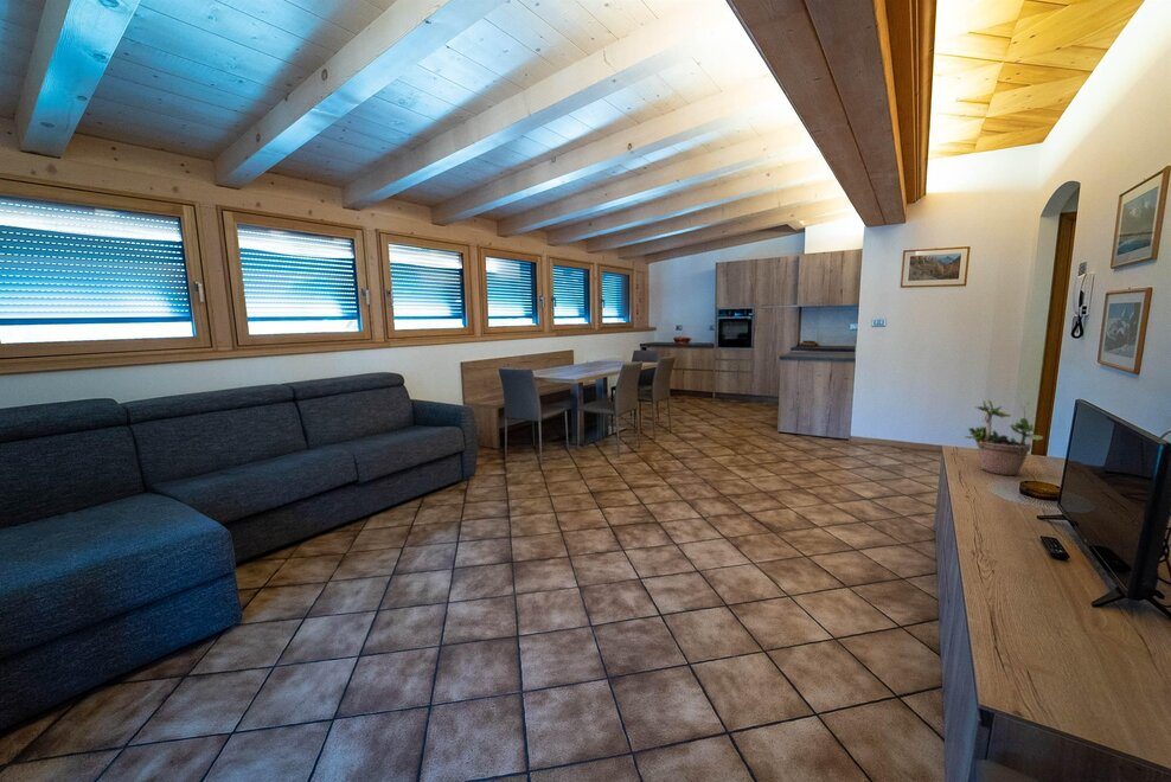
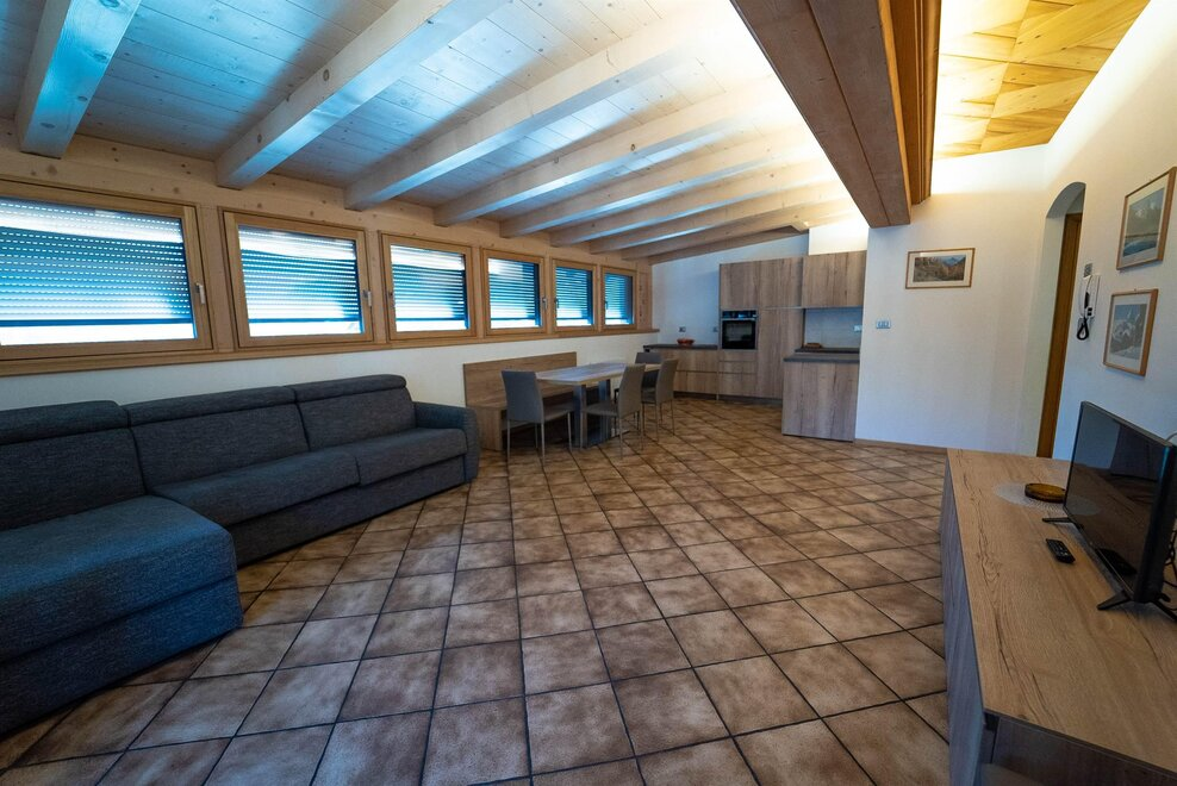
- potted plant (1003, 435)
